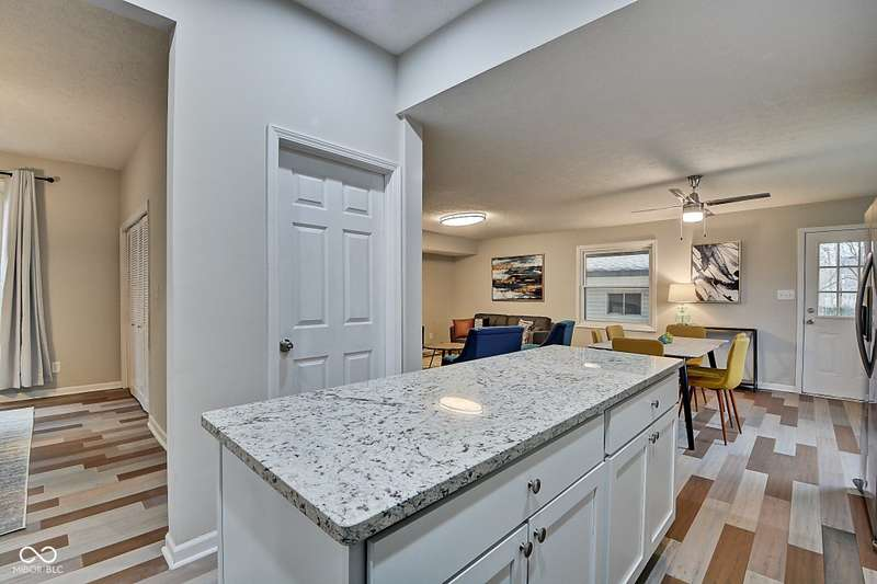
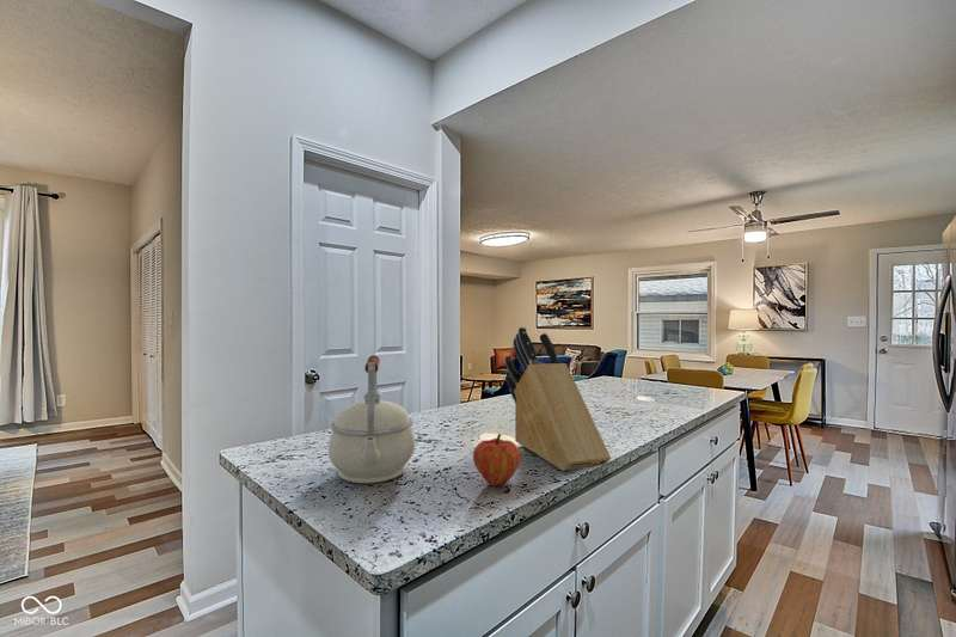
+ fruit (496, 458)
+ knife block (549, 388)
+ kettle (372, 416)
